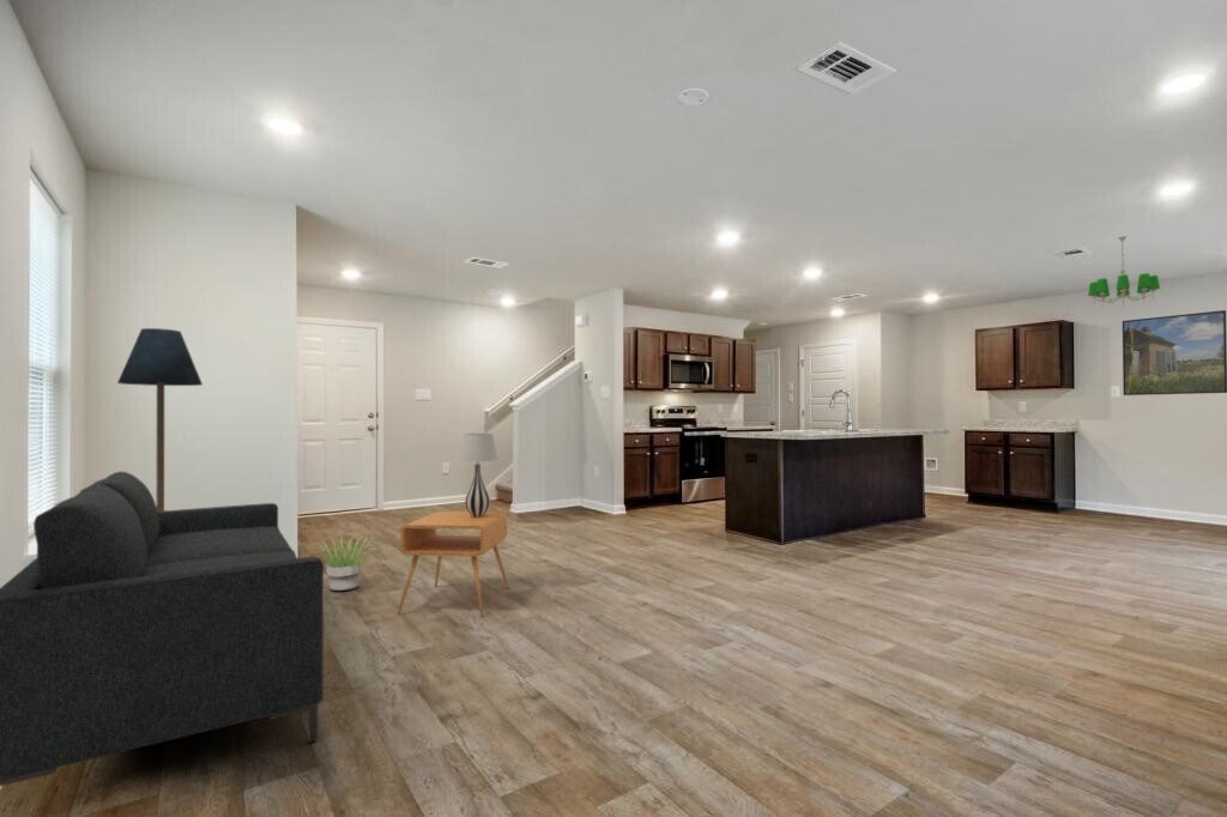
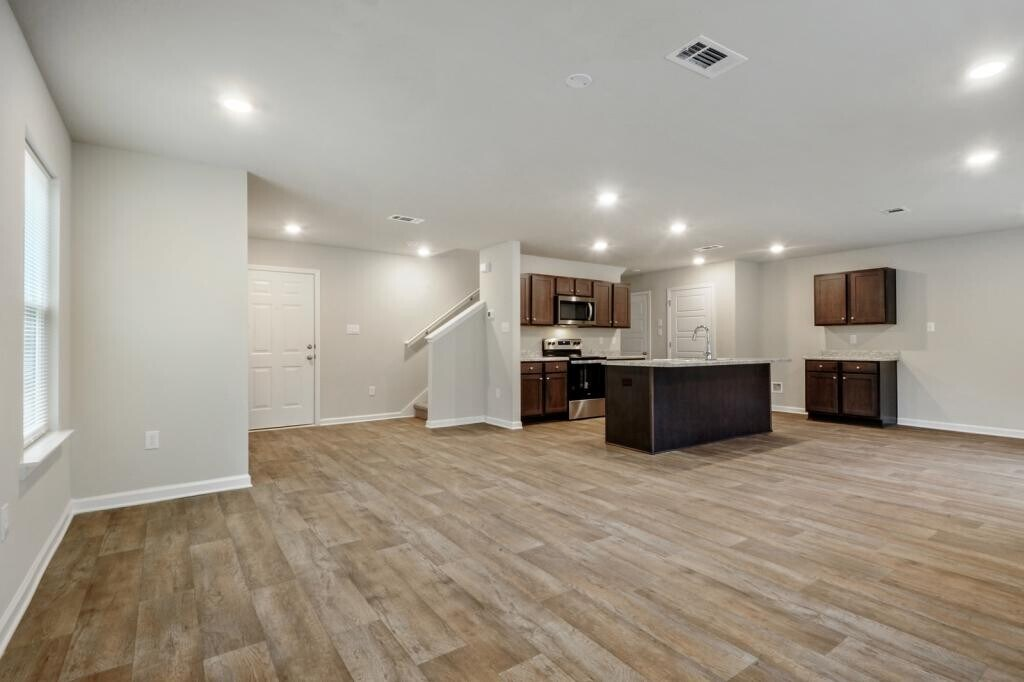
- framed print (1172, 355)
- floor lamp (161, 471)
- side table (457, 555)
- sofa (182, 580)
- table lamp (477, 474)
- chandelier (1123, 268)
- potted plant (343, 564)
